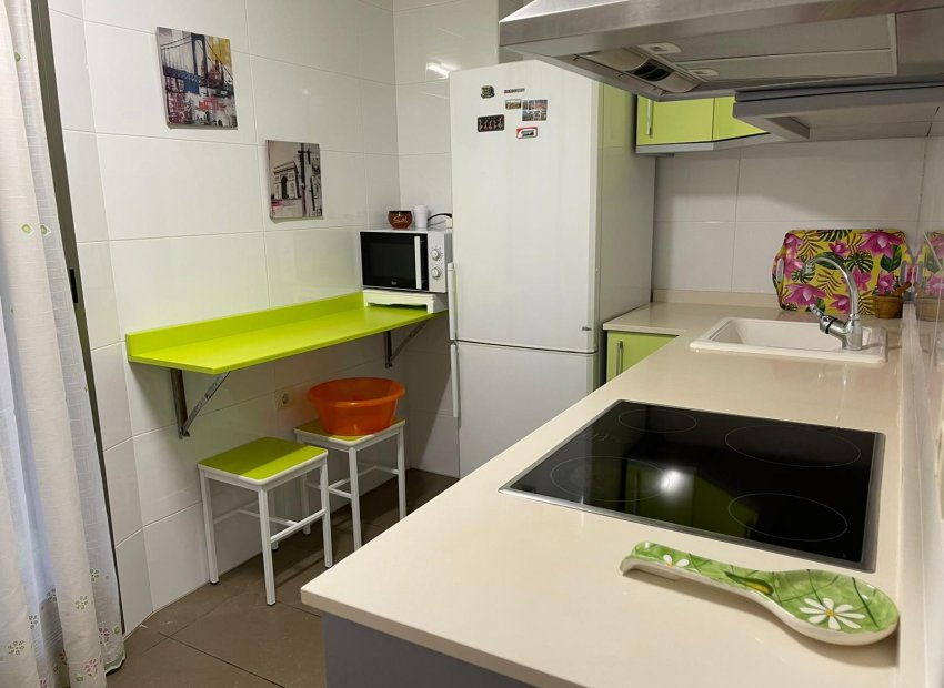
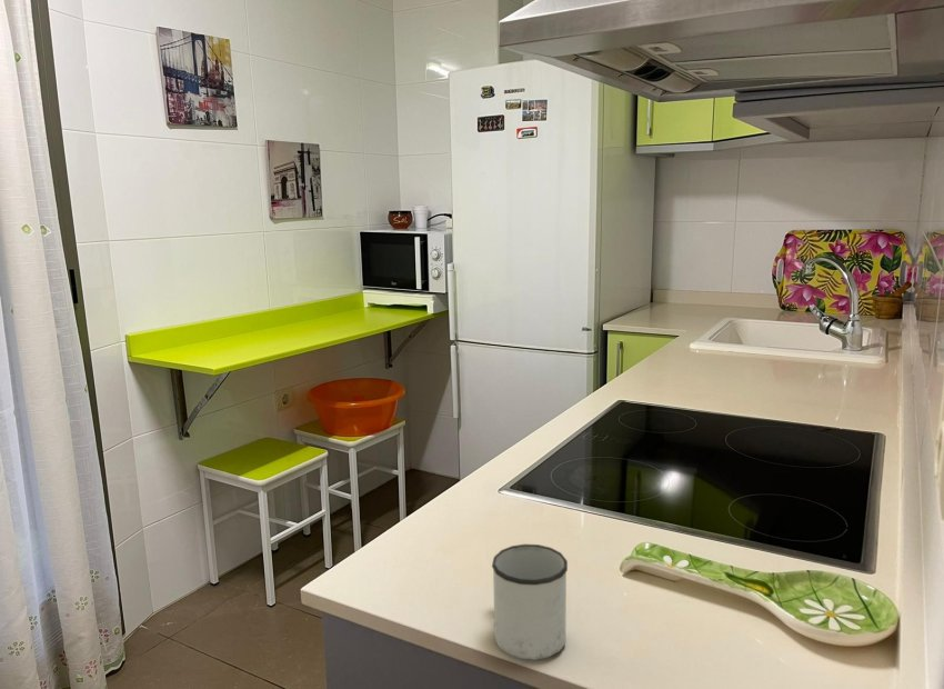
+ mug (522, 593)
